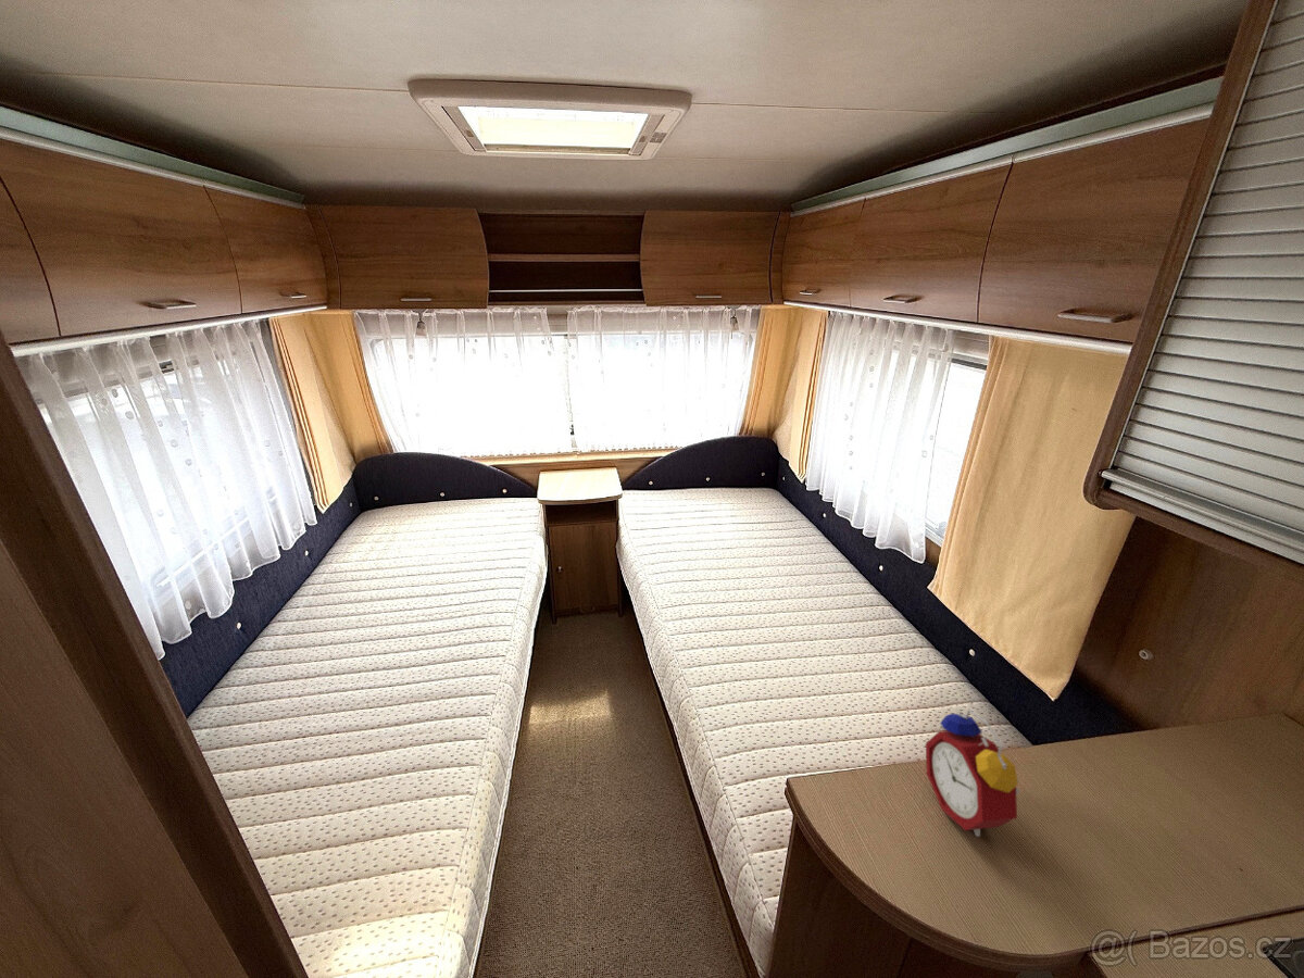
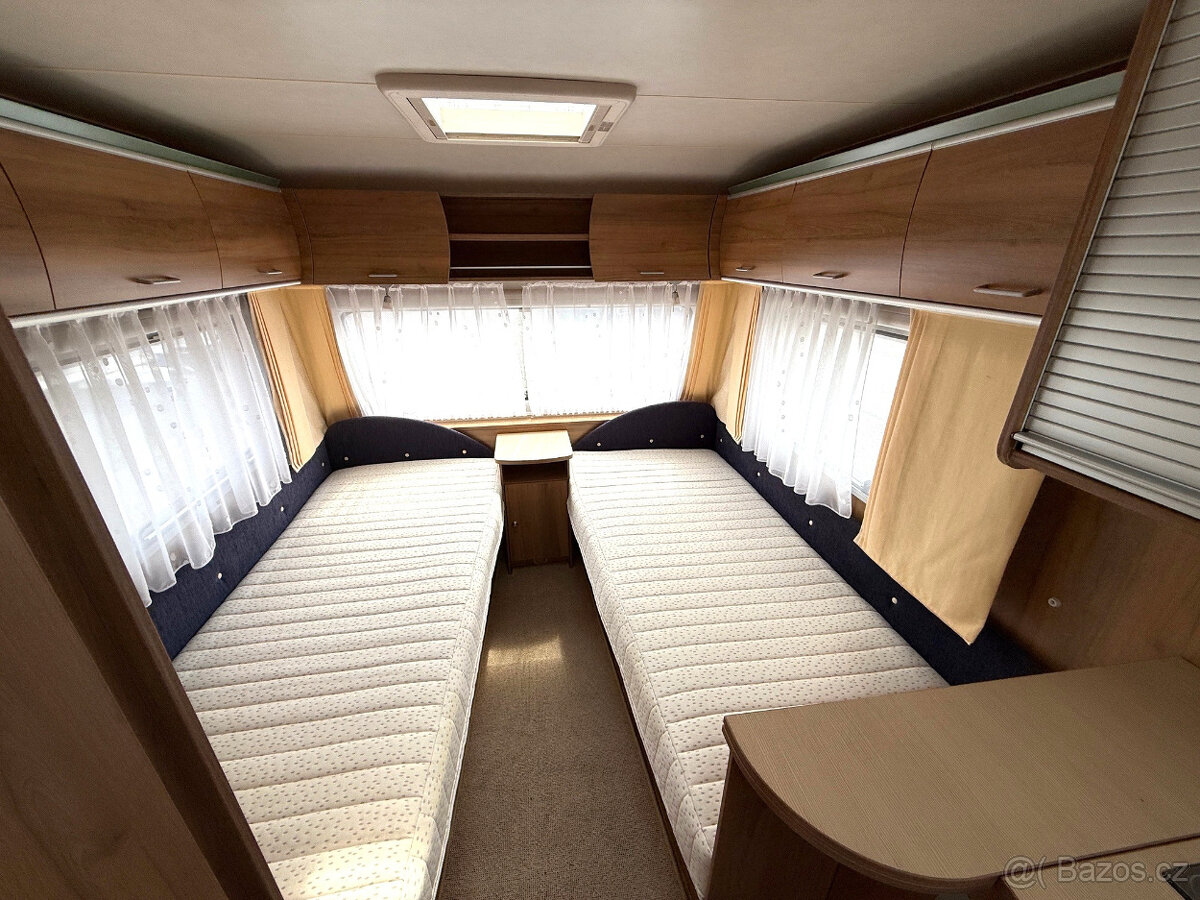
- alarm clock (977, 765)
